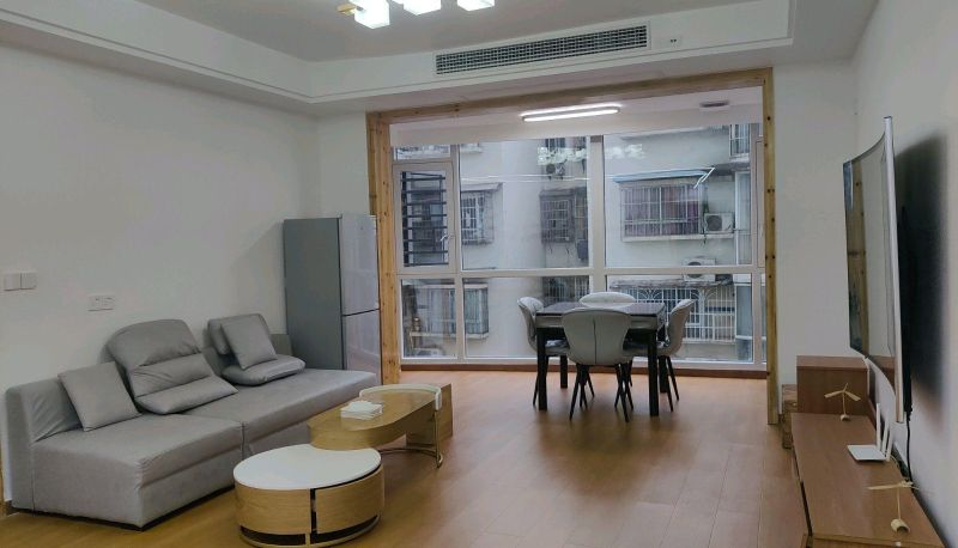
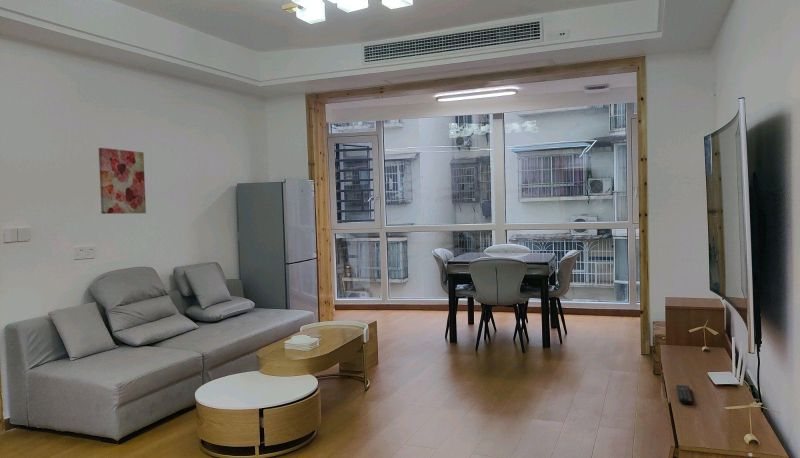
+ remote control (684, 394)
+ wall art (123, 181)
